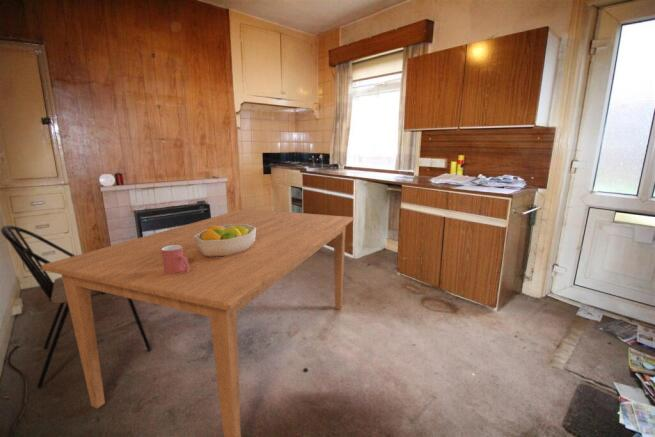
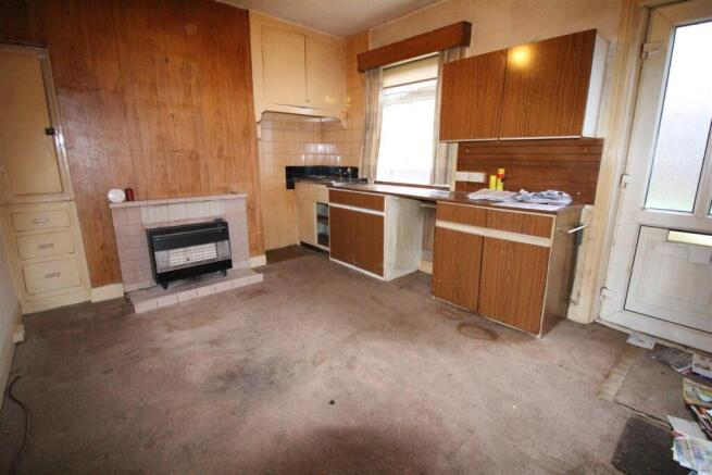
- mug (176, 259)
- dining table (243, 292)
- fruit bowl (227, 236)
- dining chair (90, 289)
